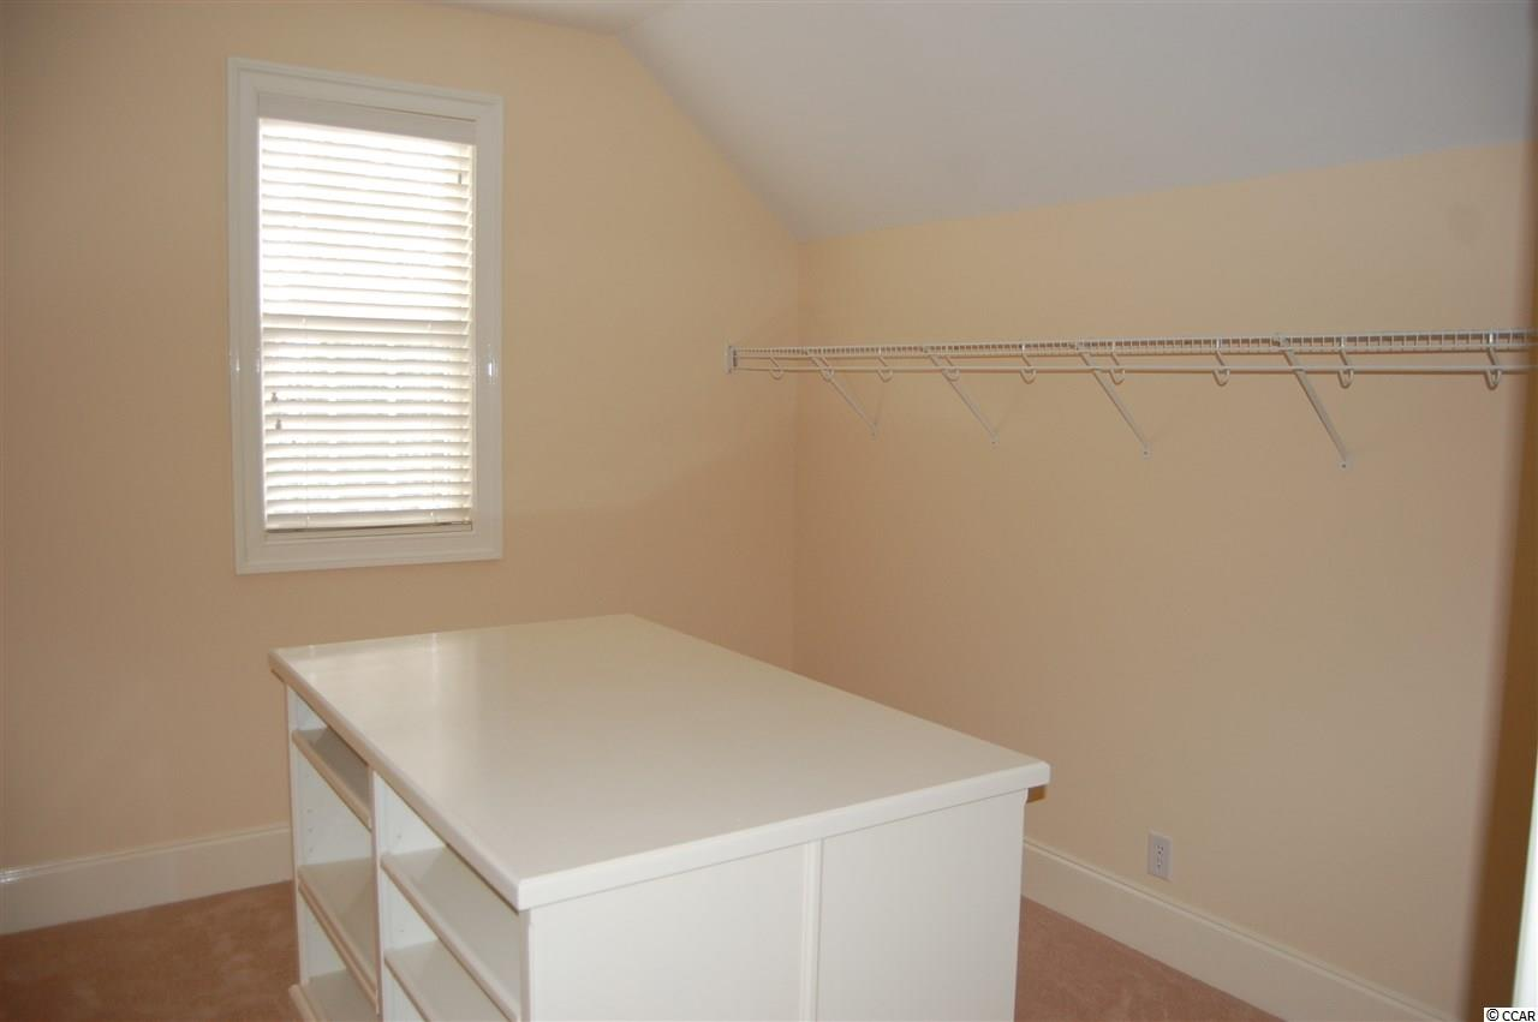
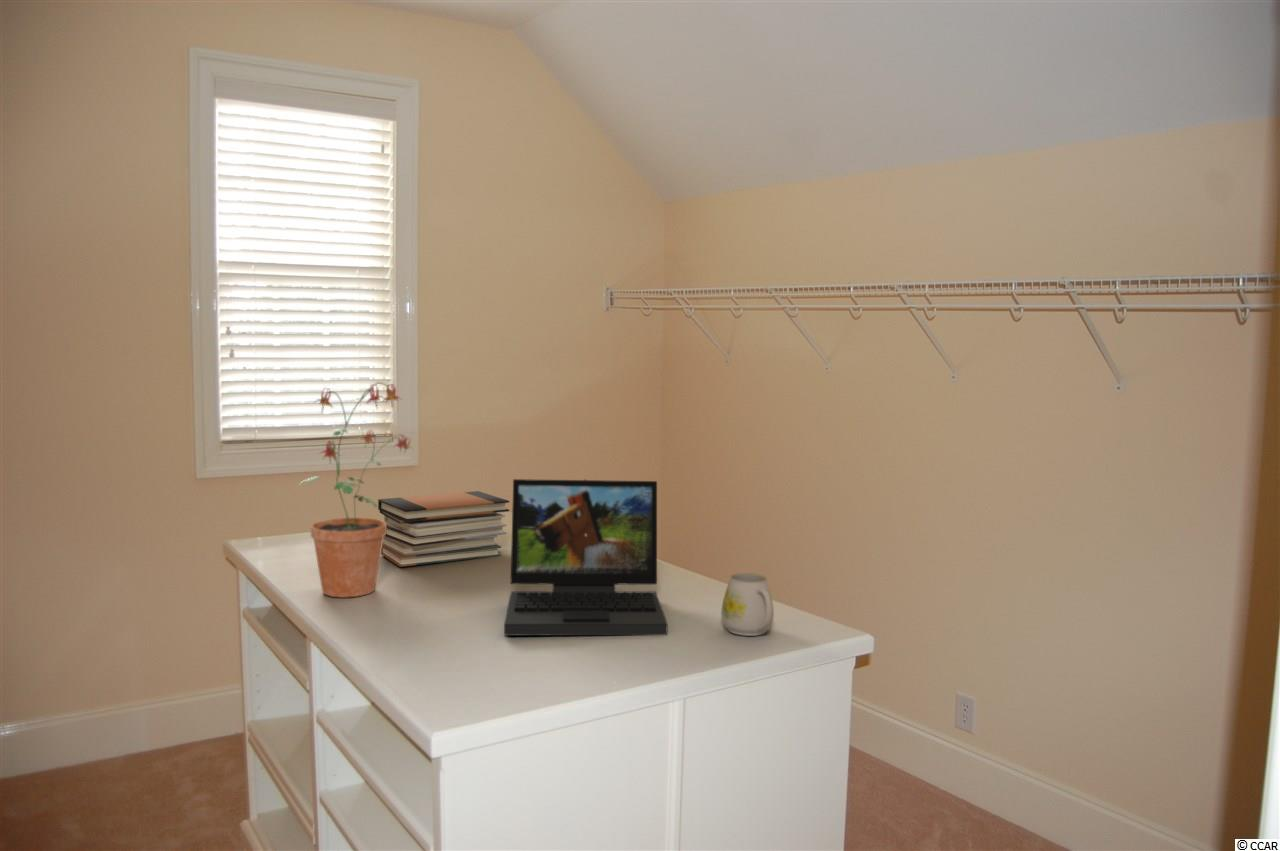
+ mug (751, 605)
+ potted plant (353, 486)
+ laptop (585, 550)
+ book stack (443, 527)
